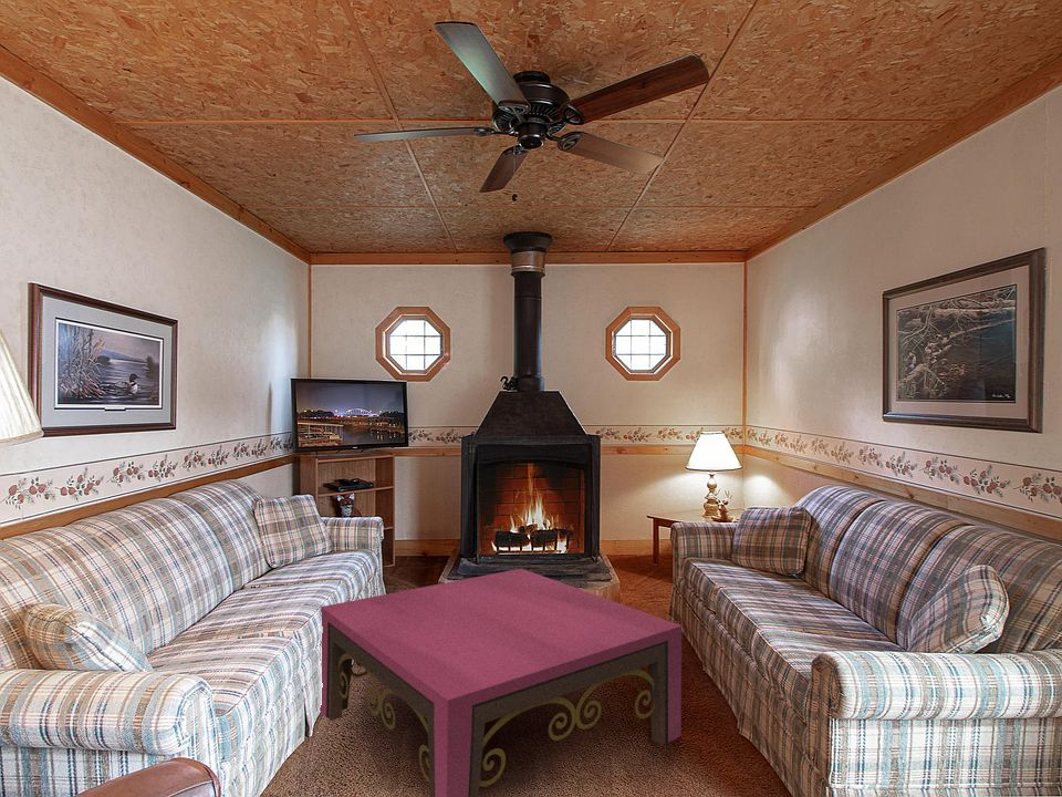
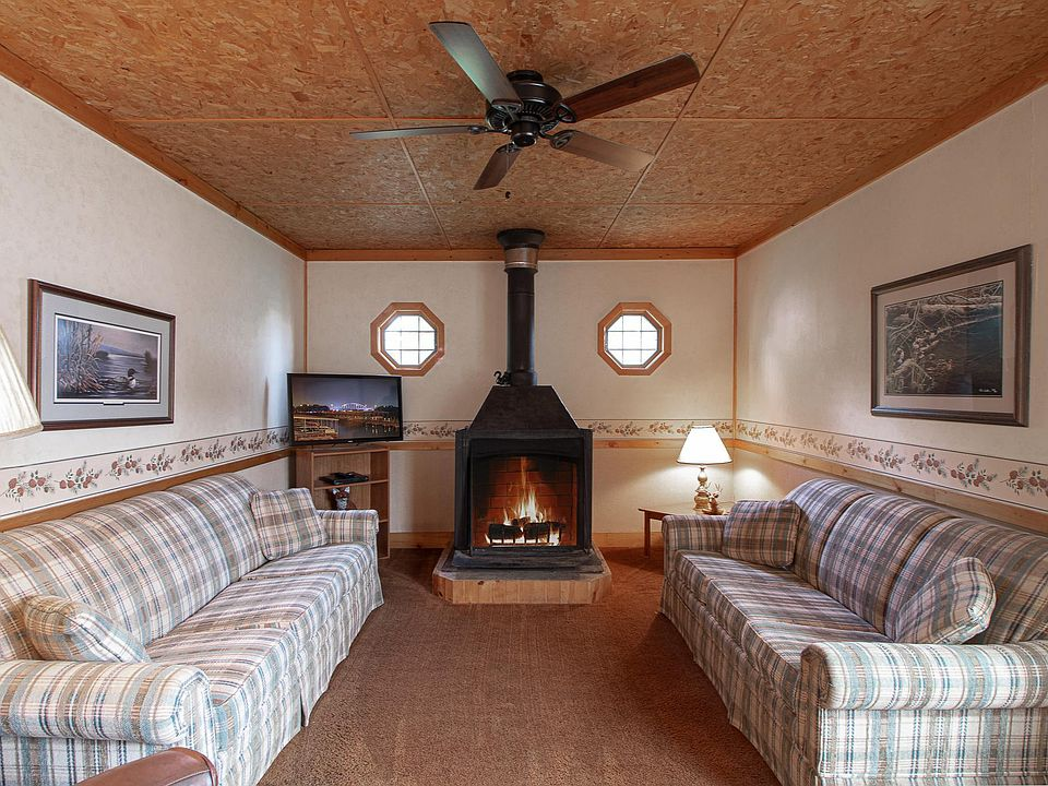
- coffee table (493, 669)
